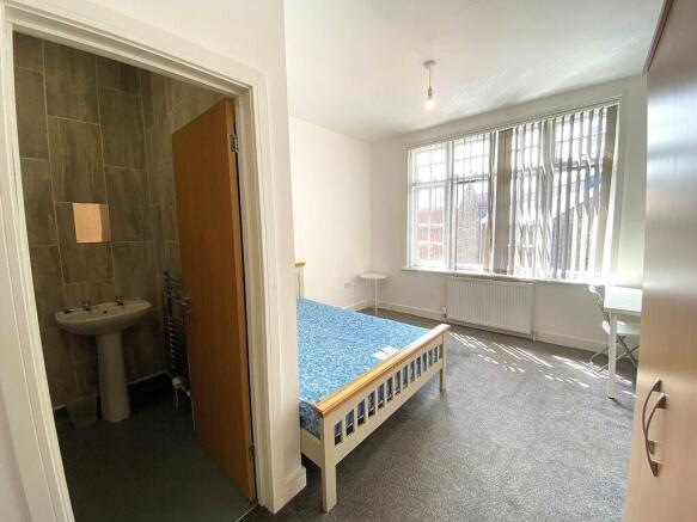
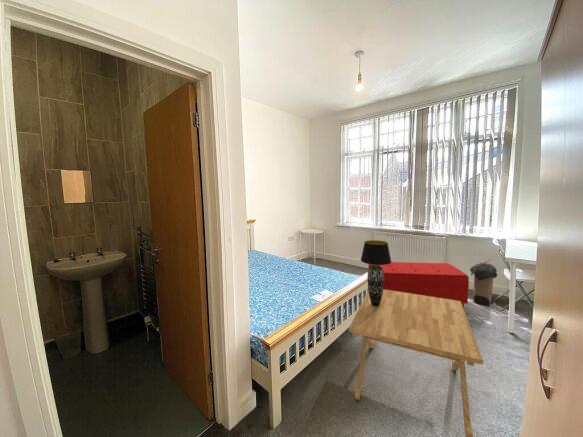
+ table lamp (375, 273)
+ laundry hamper (482, 277)
+ side table (409, 348)
+ bench (412, 286)
